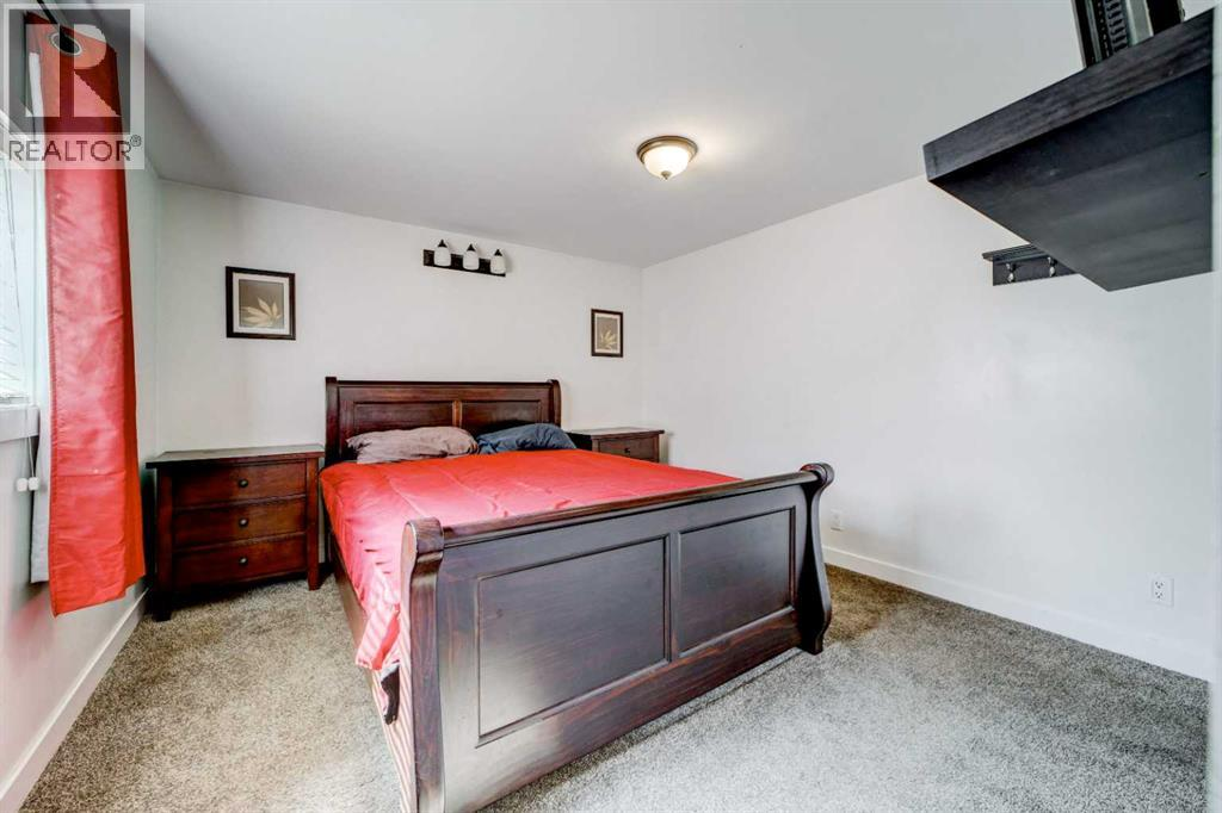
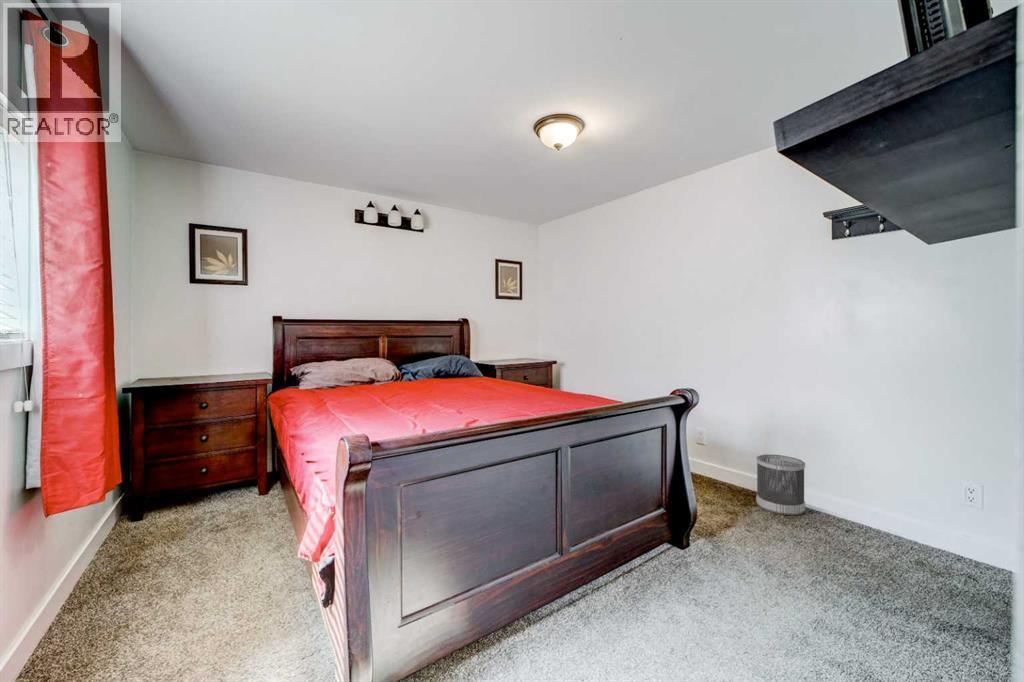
+ wastebasket (780, 483)
